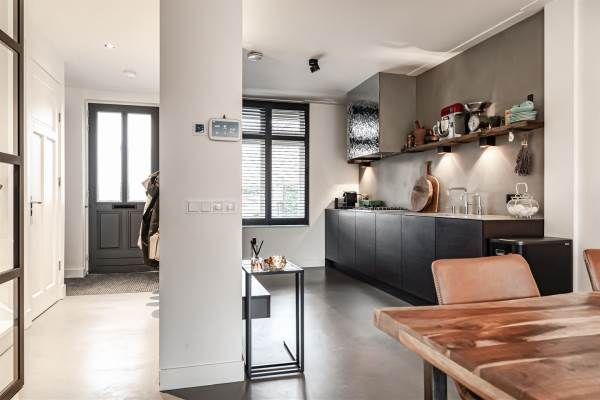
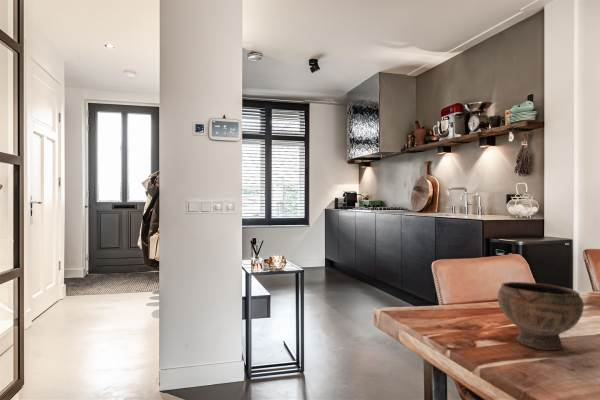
+ bowl (538, 314)
